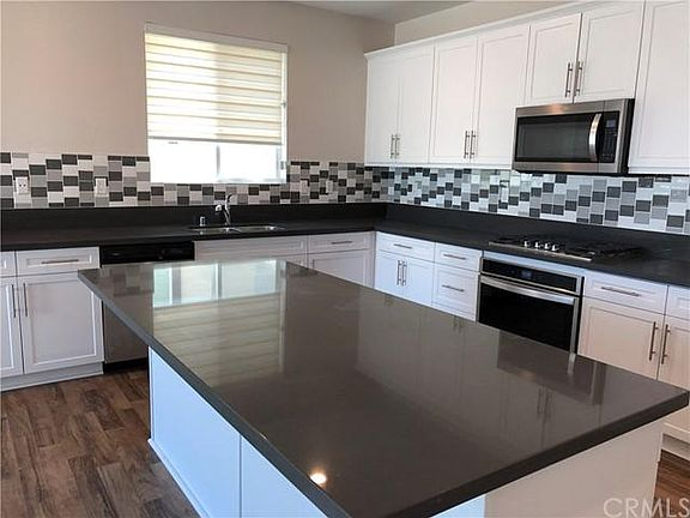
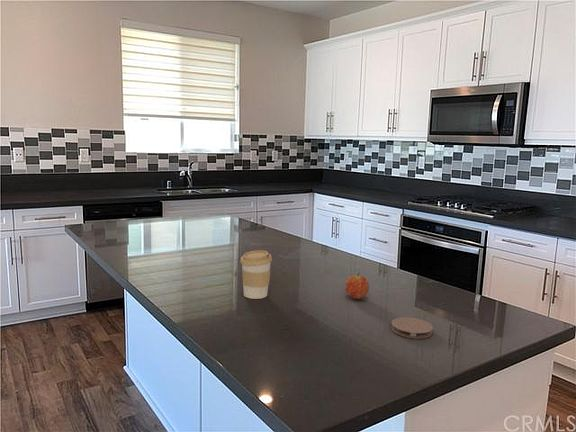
+ coaster (411, 327)
+ fruit (357, 285)
+ coffee cup (255, 273)
